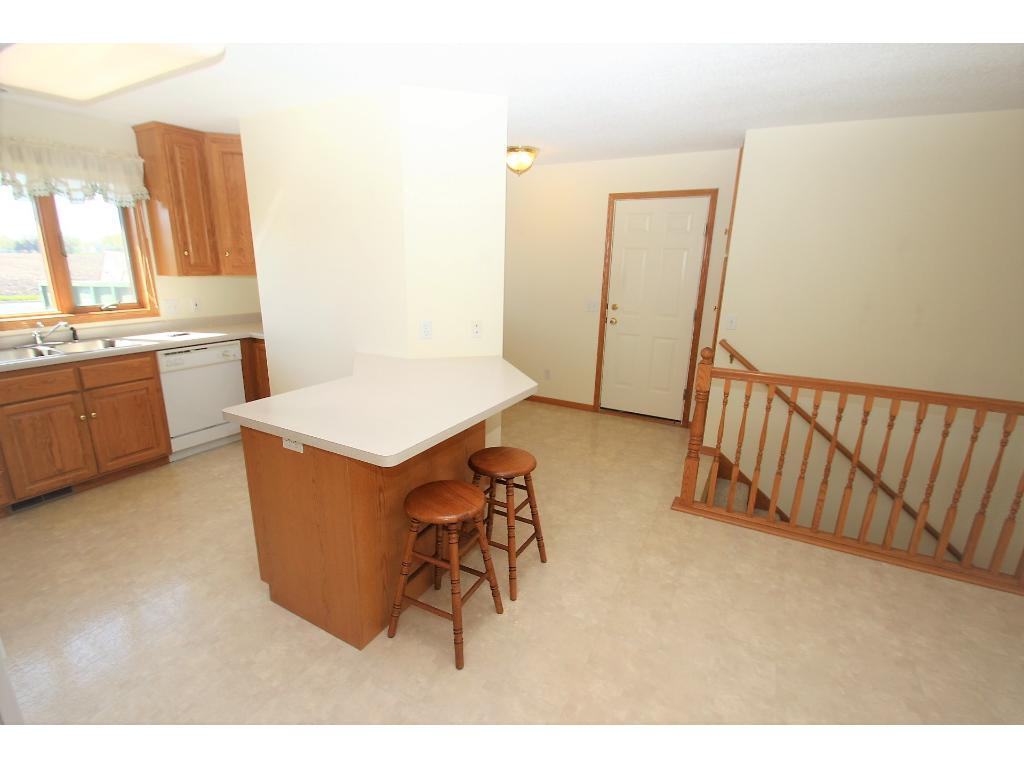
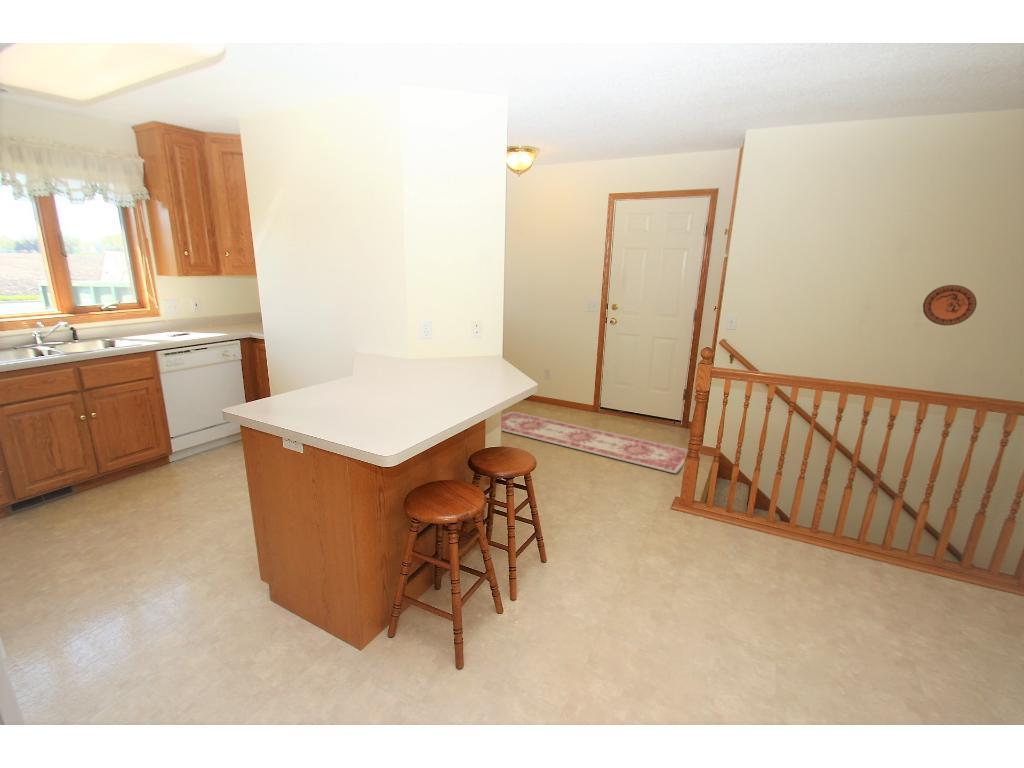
+ rug (579, 436)
+ decorative plate (948, 305)
